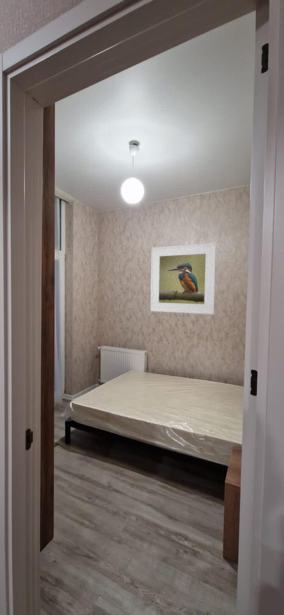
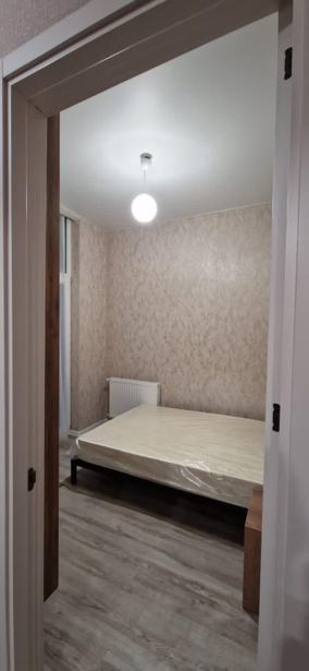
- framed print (181, 279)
